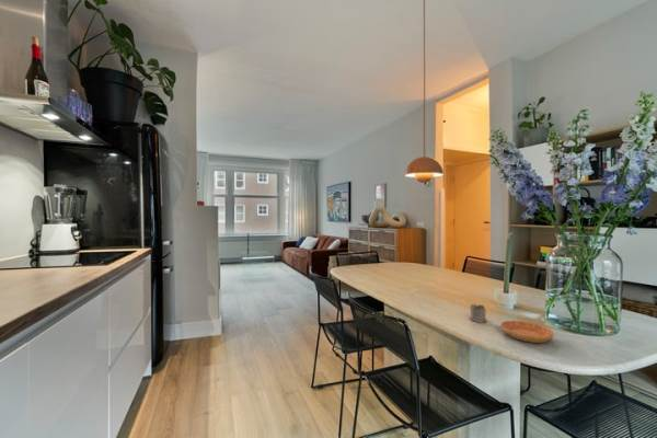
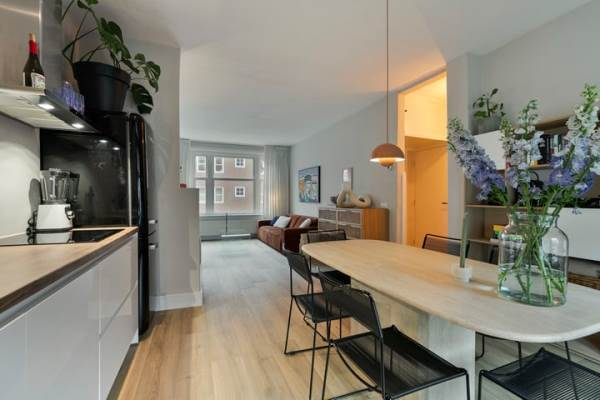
- tea glass holder (476, 309)
- saucer (526, 332)
